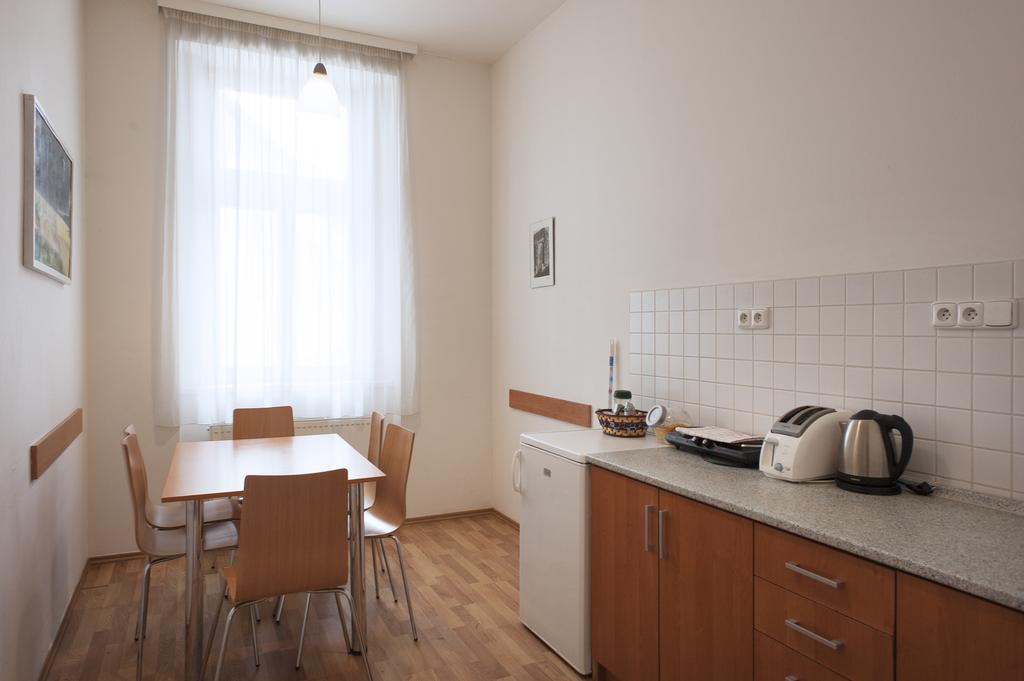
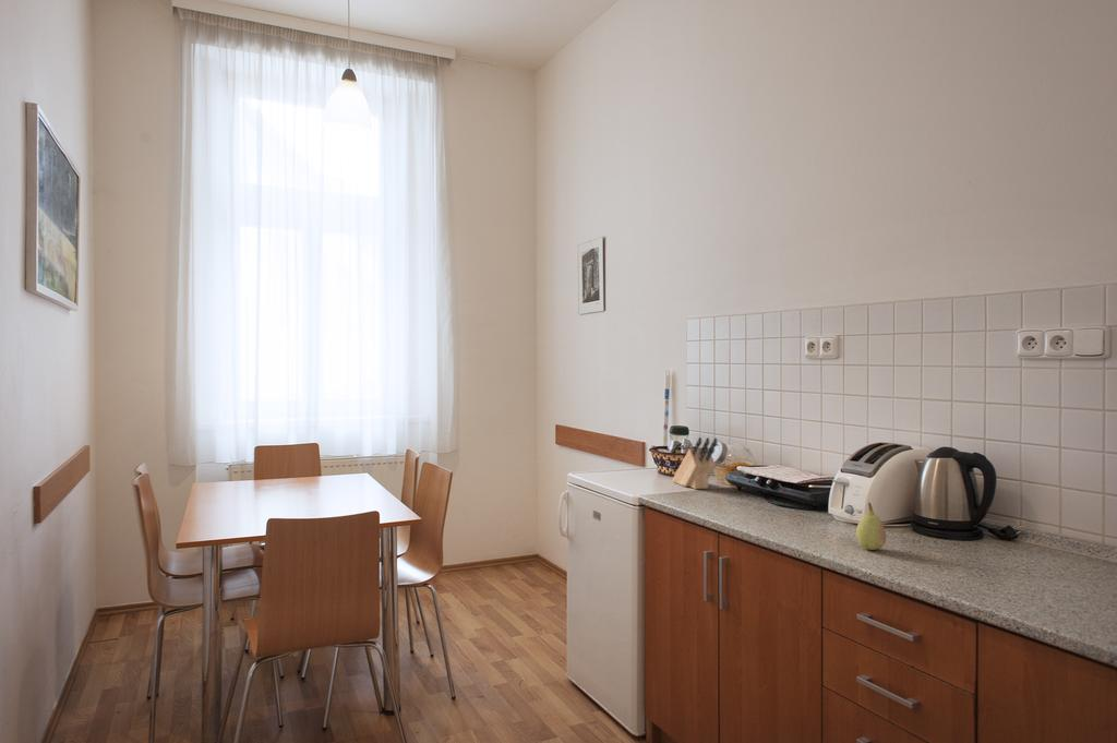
+ fruit (870, 525)
+ knife block (695, 460)
